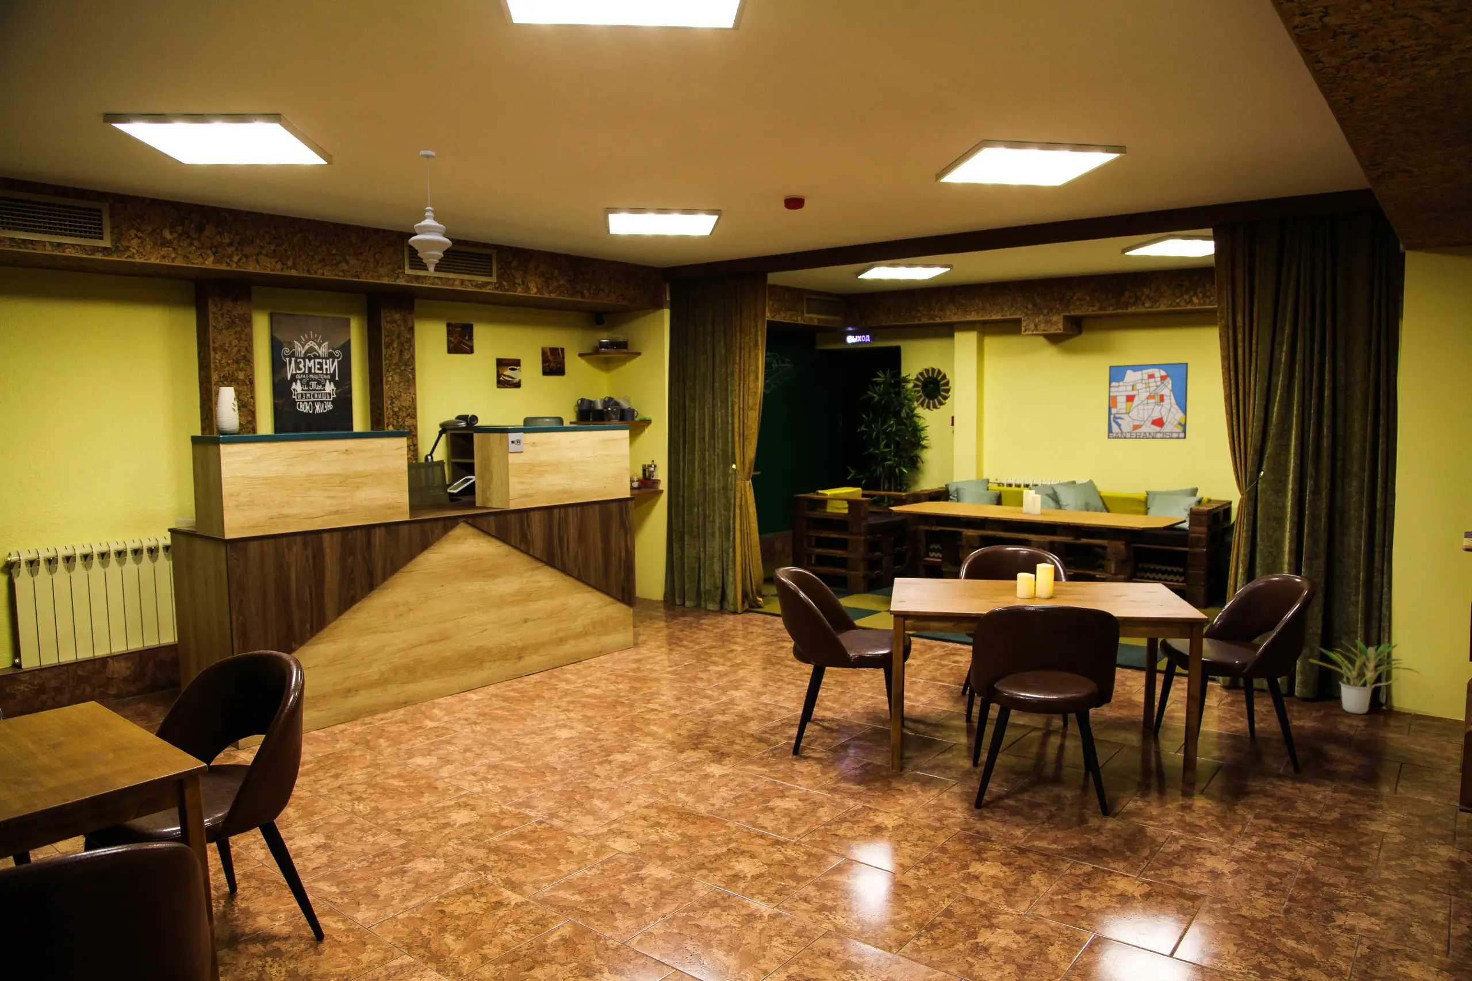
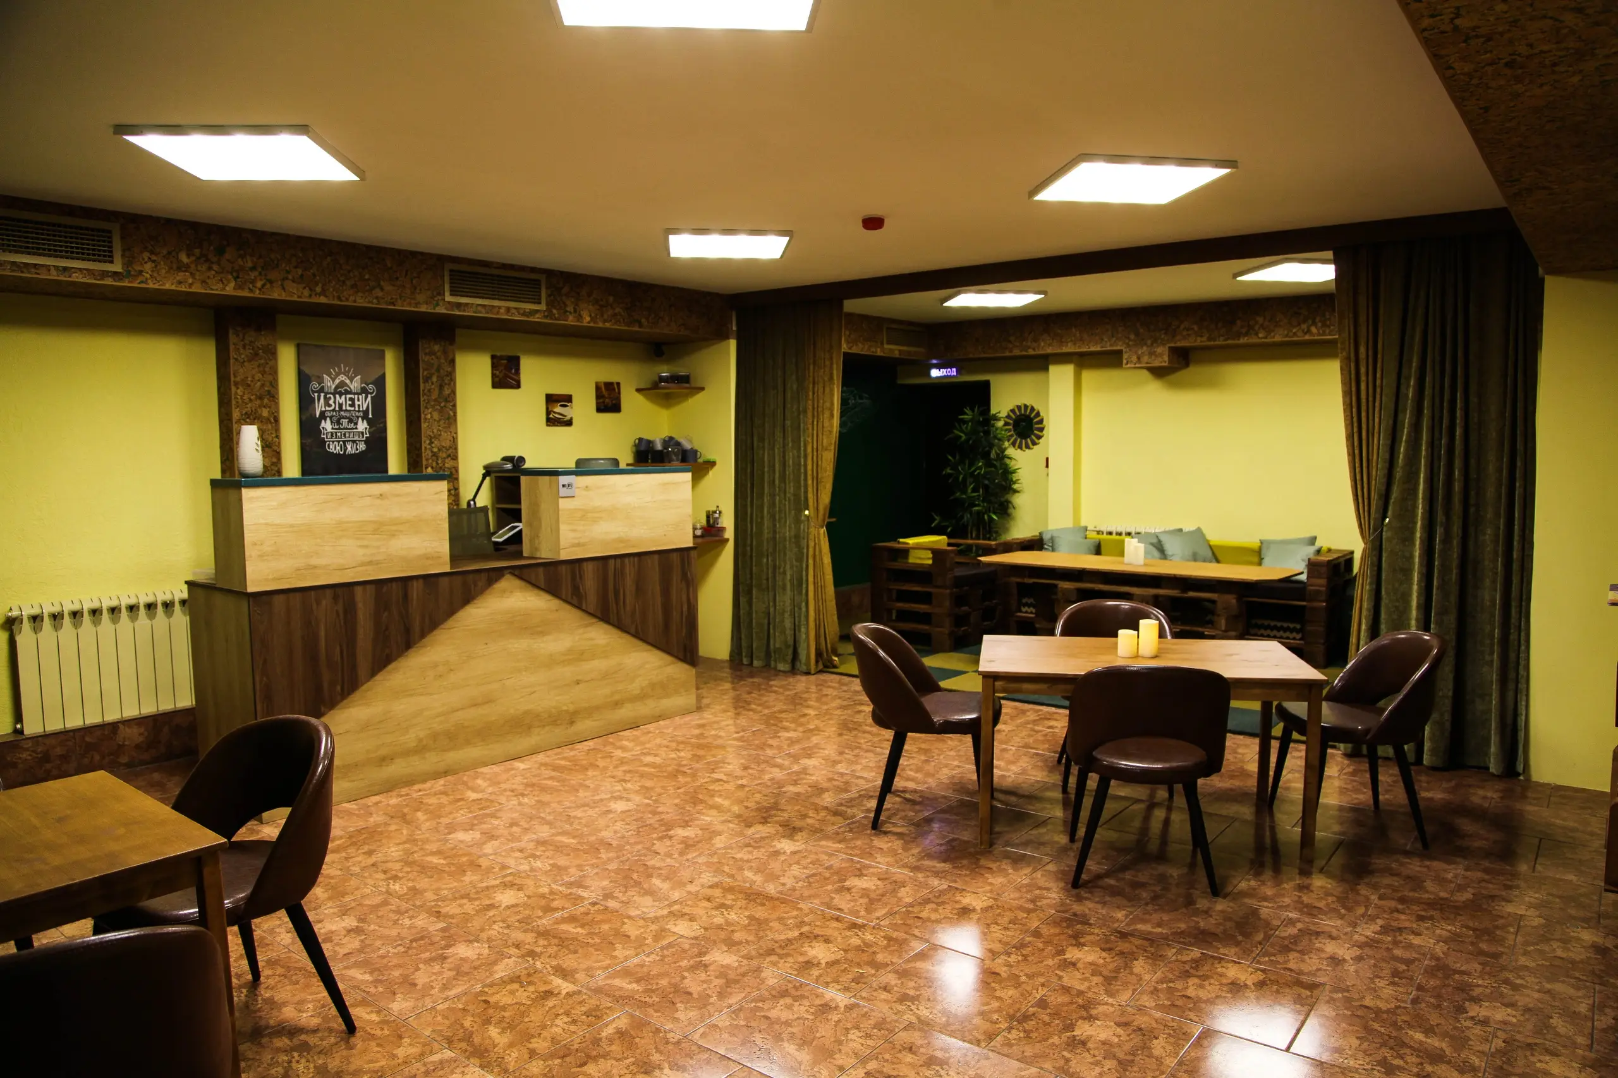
- wall art (1147, 402)
- potted plant (1362, 676)
- pendant light (429, 213)
